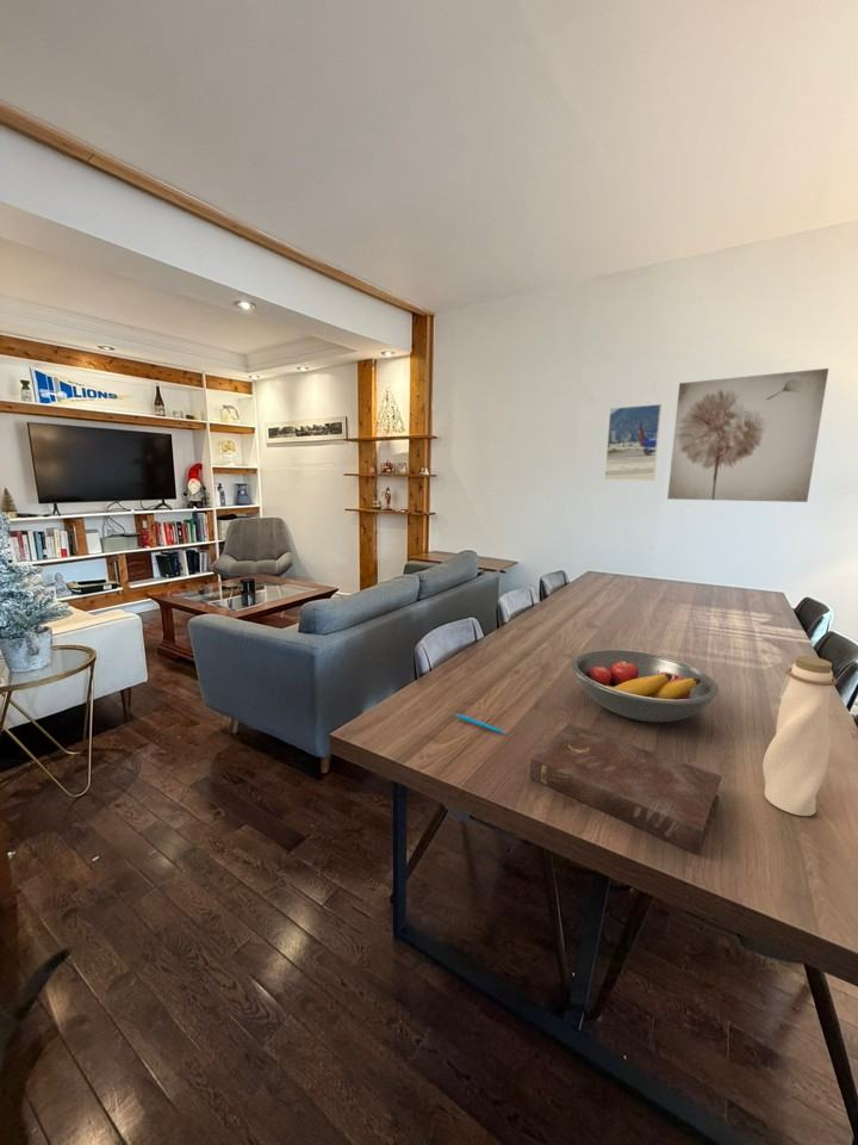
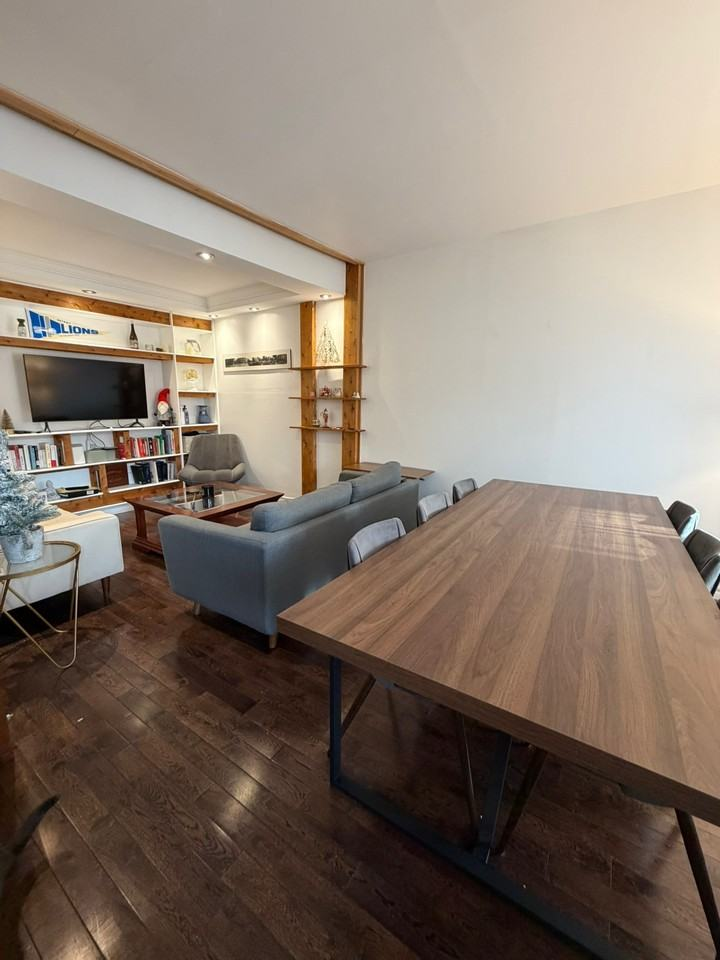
- wall art (740, 439)
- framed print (632, 444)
- fruit bowl (639, 685)
- book (622, 776)
- pen (479, 723)
- water bottle (797, 731)
